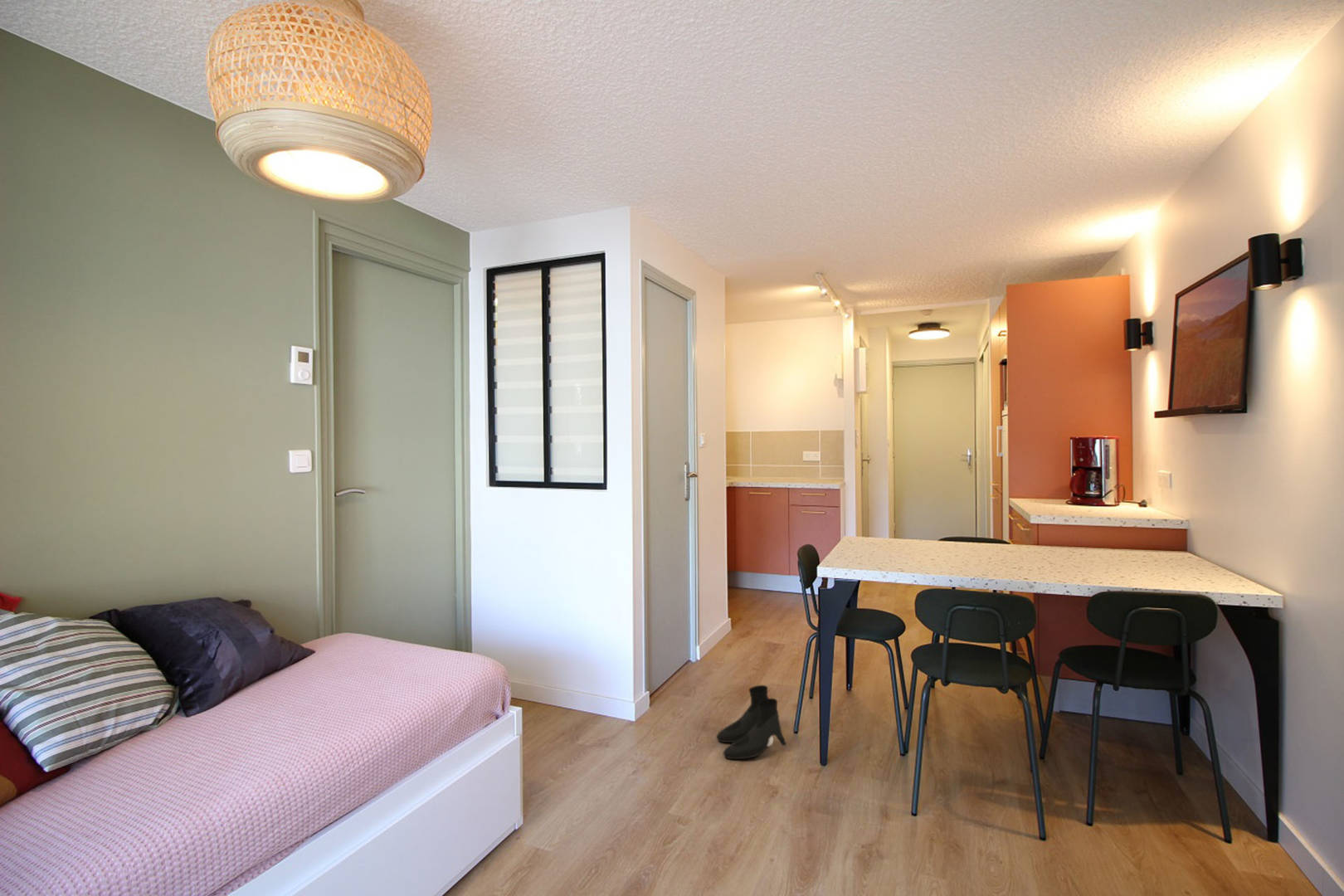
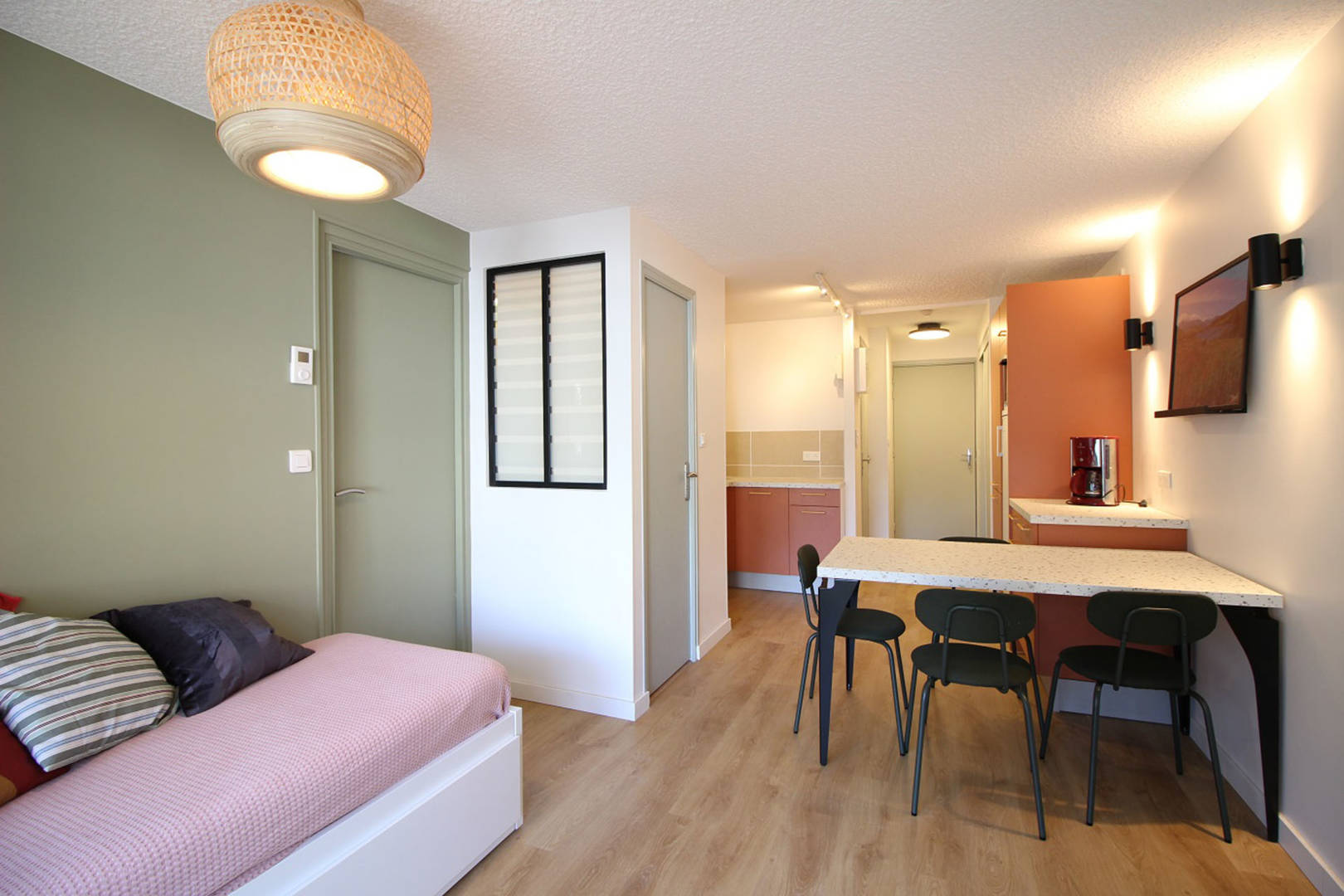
- boots (750, 718)
